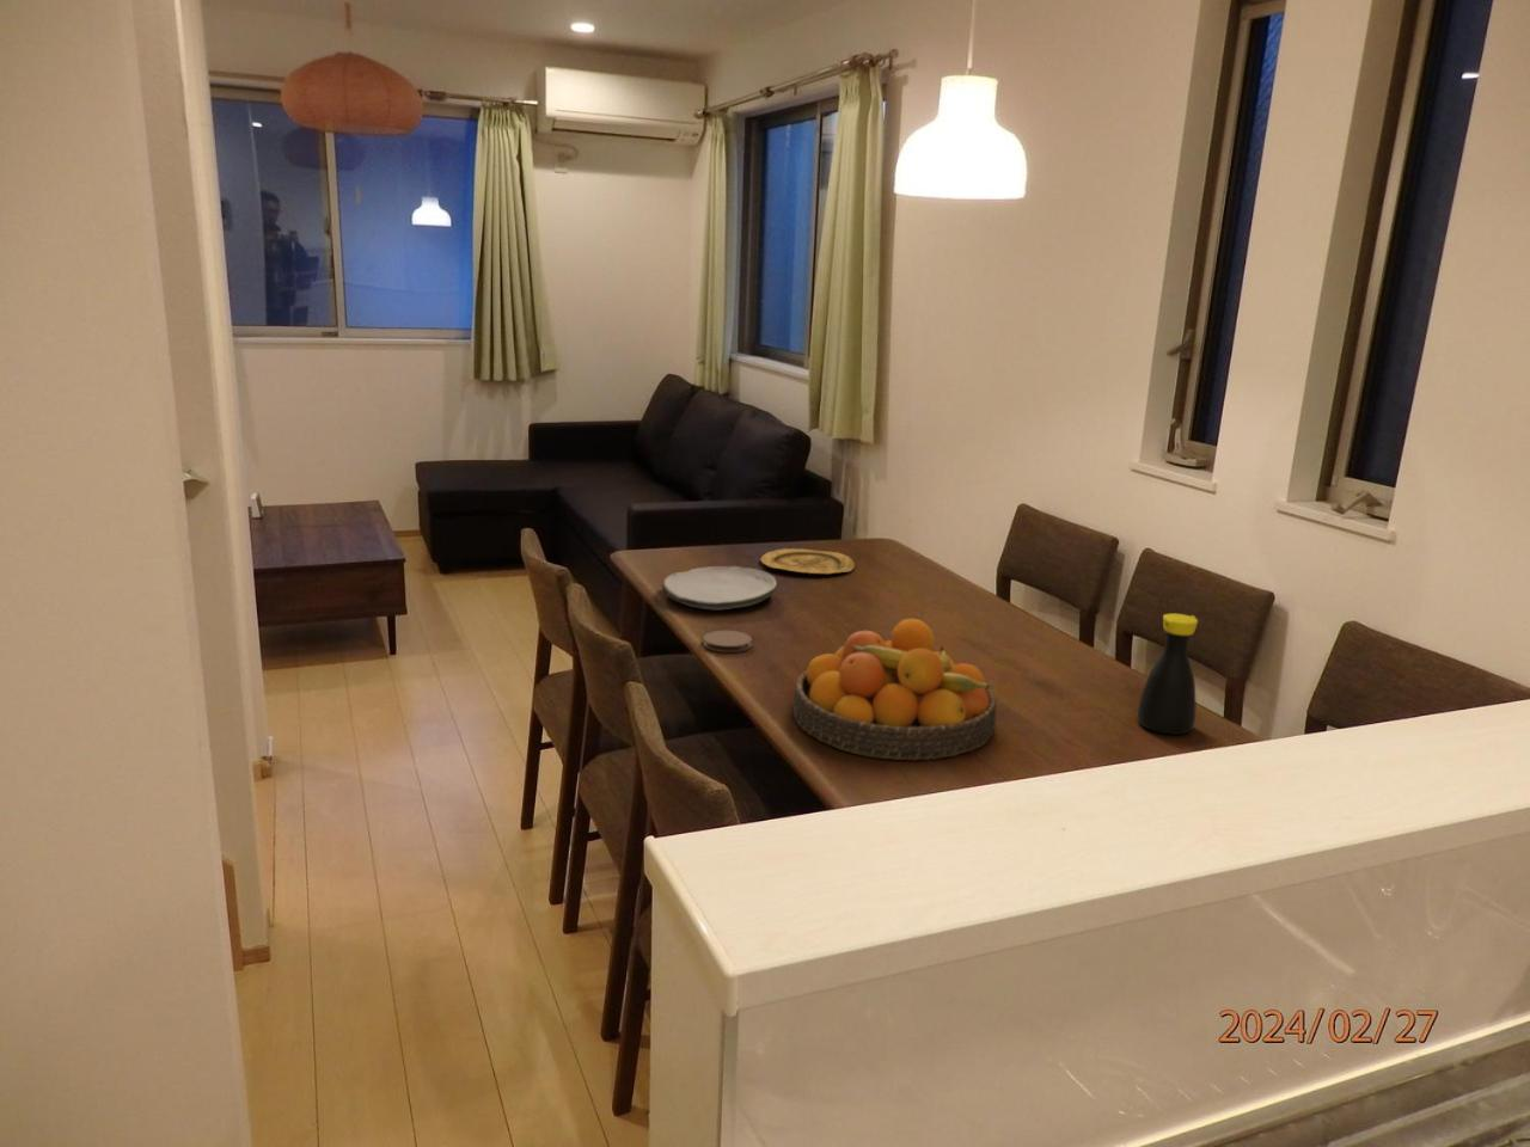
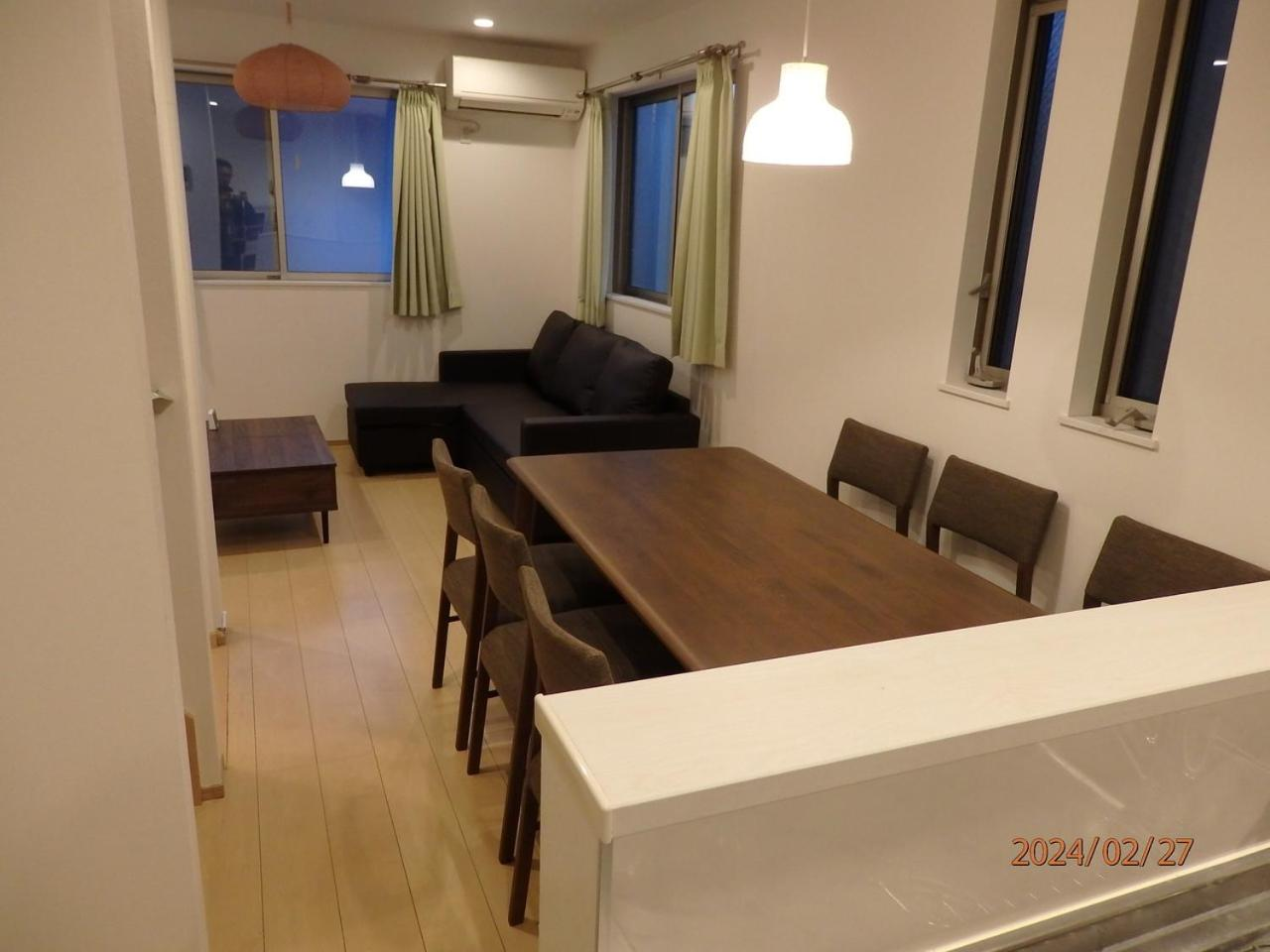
- plate (718, 588)
- fruit bowl (895, 676)
- bottle (1172, 671)
- coaster (726, 641)
- plate (807, 561)
